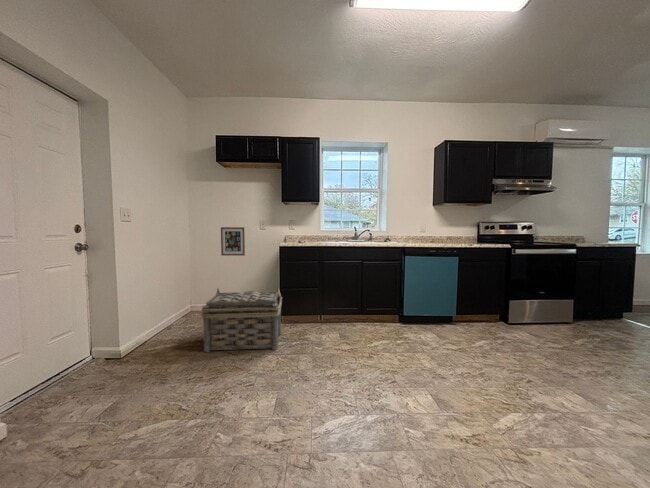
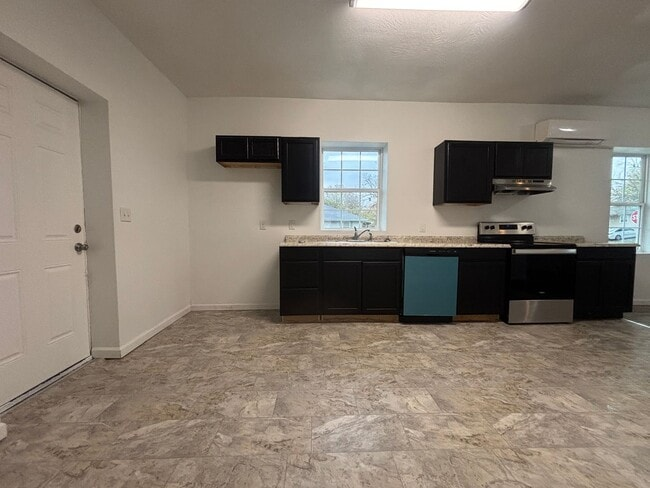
- basket (245, 316)
- wall art (232, 241)
